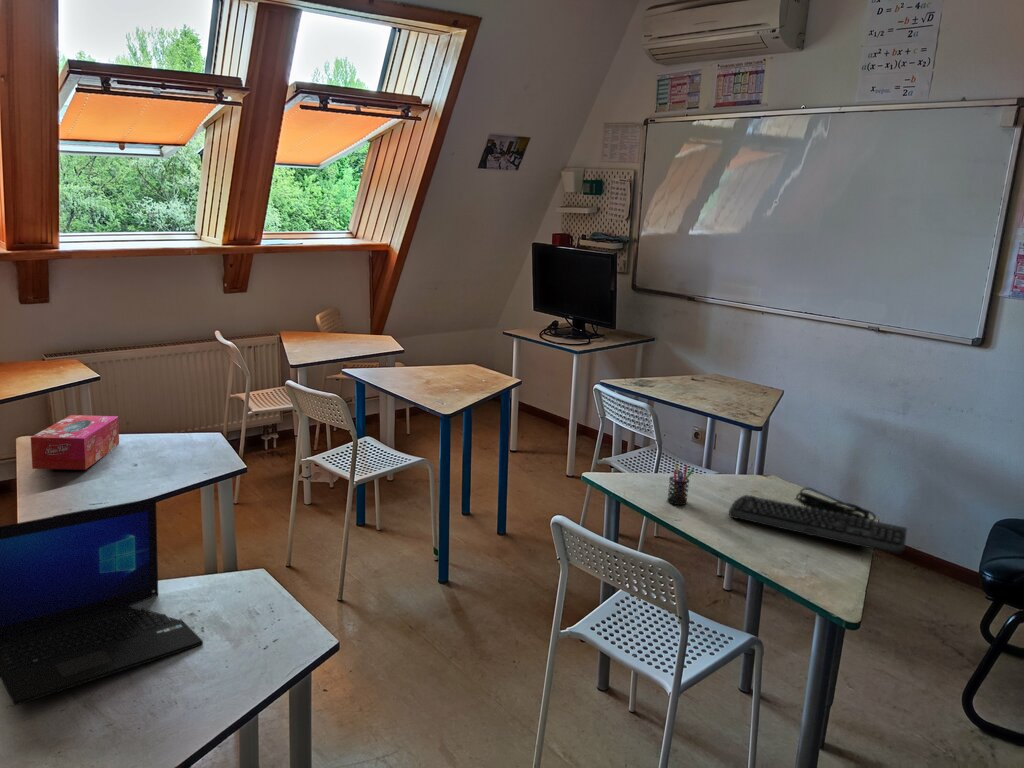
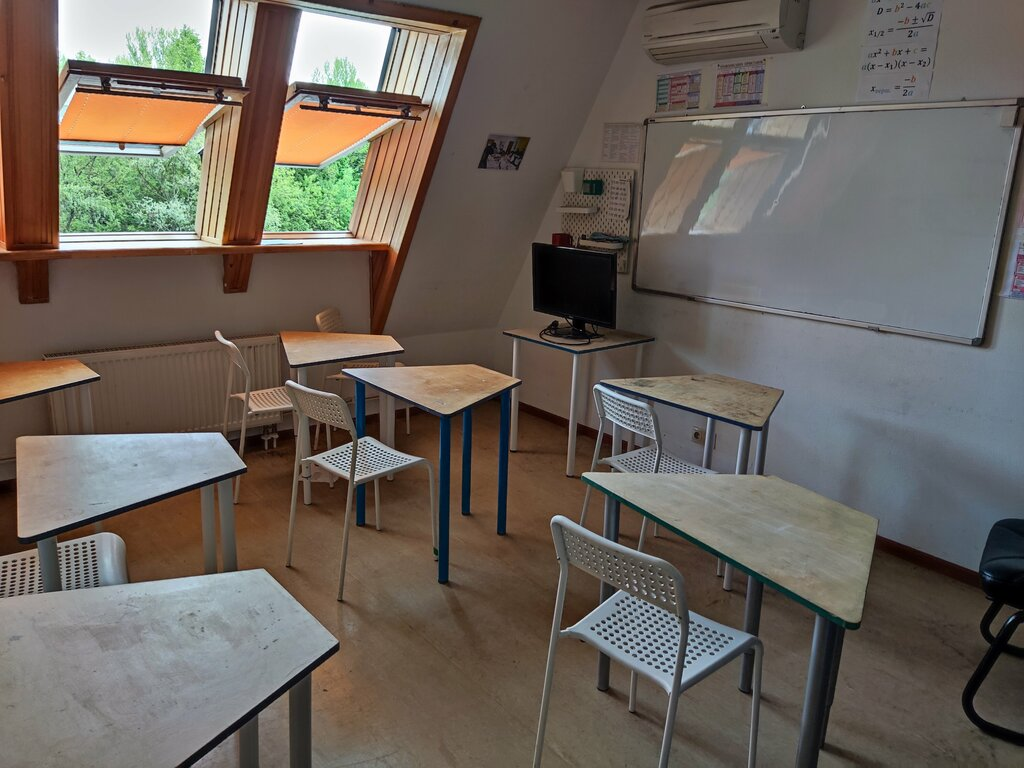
- tissue box (77, 441)
- pen holder (681, 482)
- keyboard (817, 510)
- laptop (92, 589)
